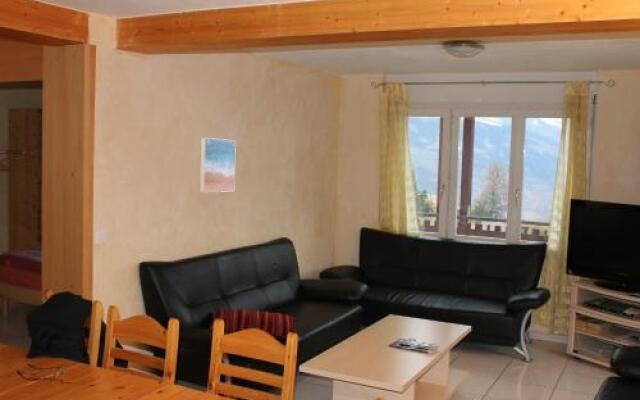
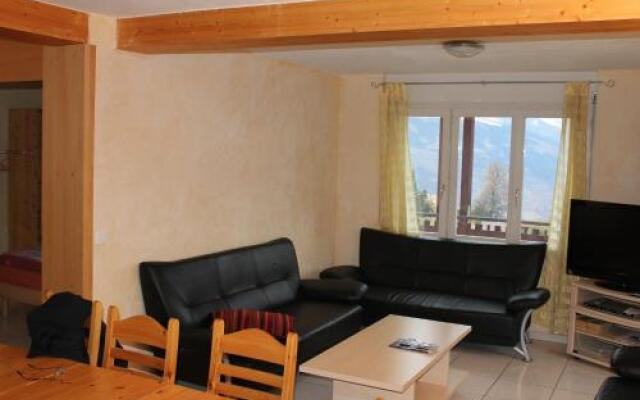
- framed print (218, 165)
